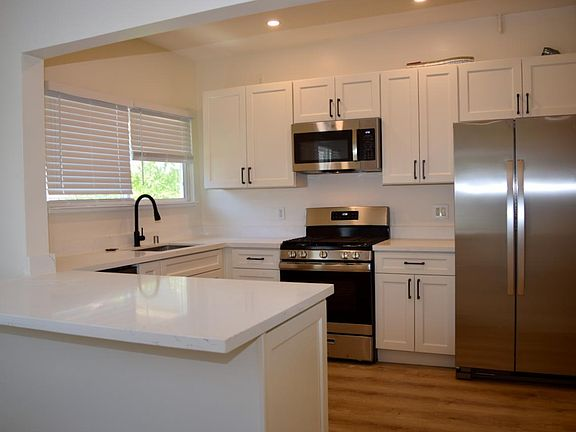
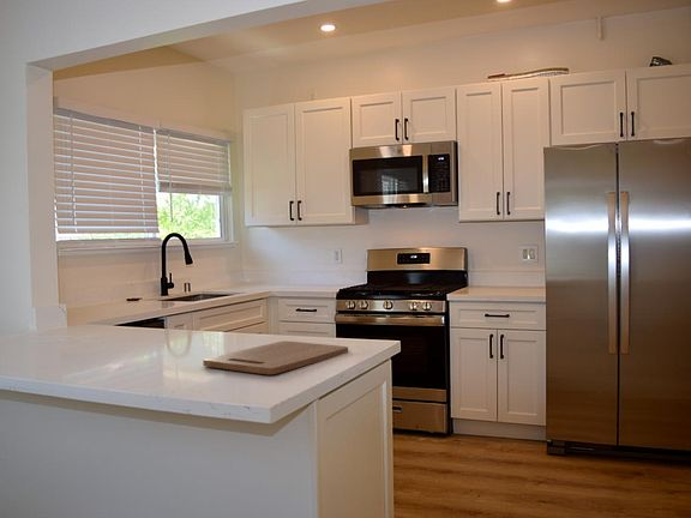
+ cutting board (278, 355)
